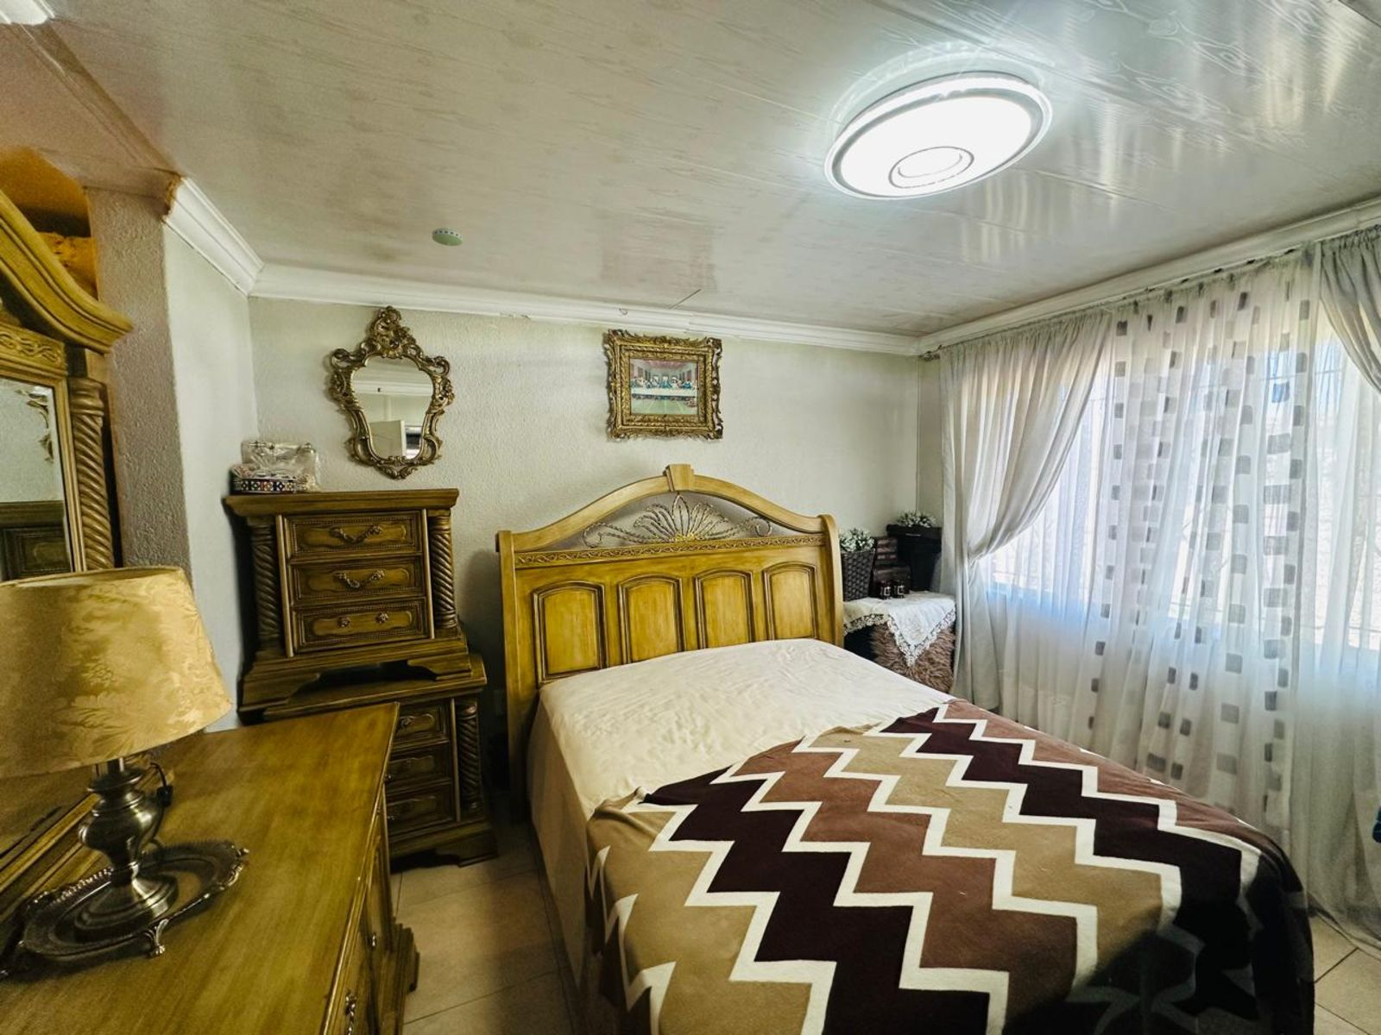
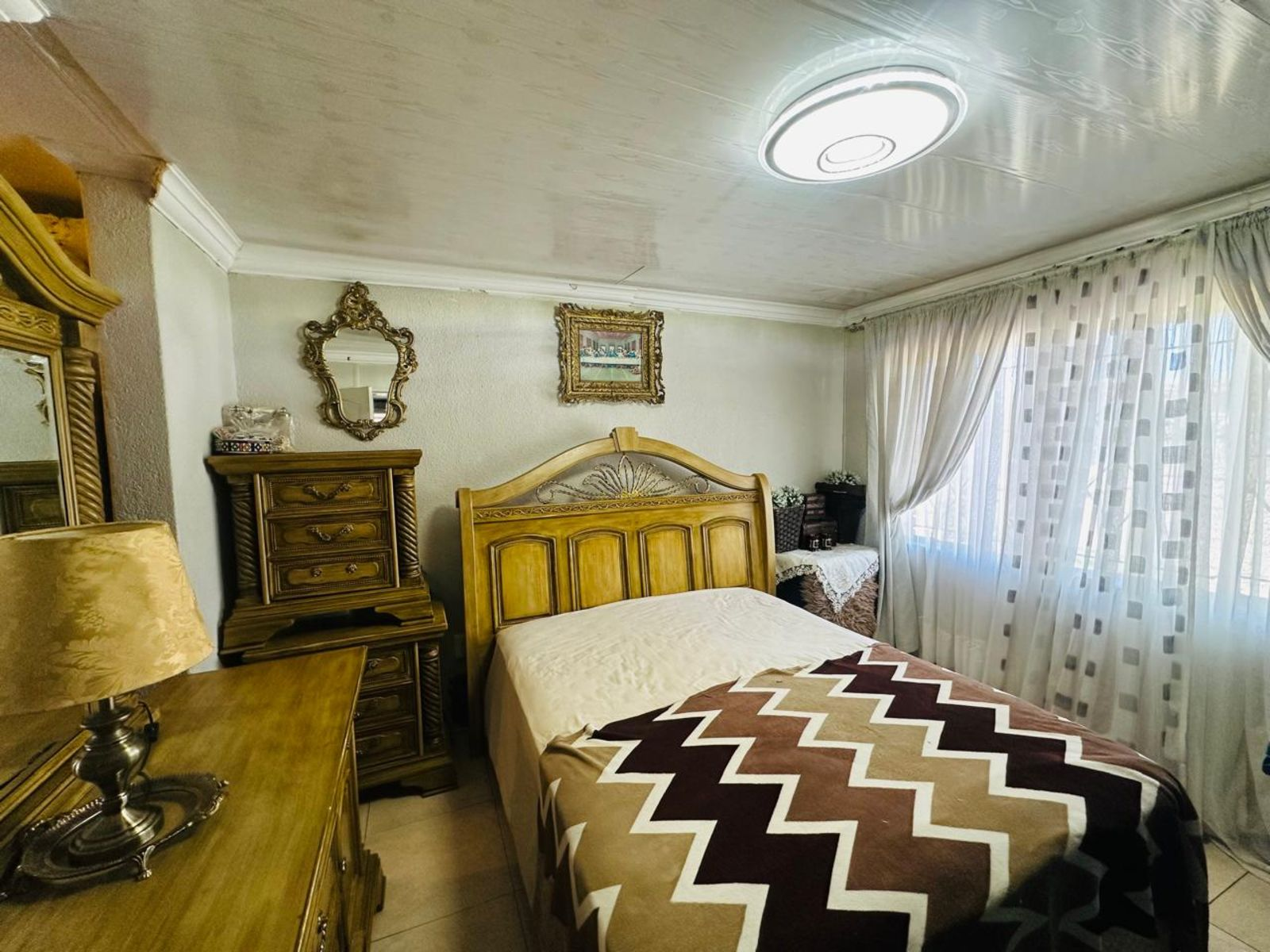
- smoke detector (447, 236)
